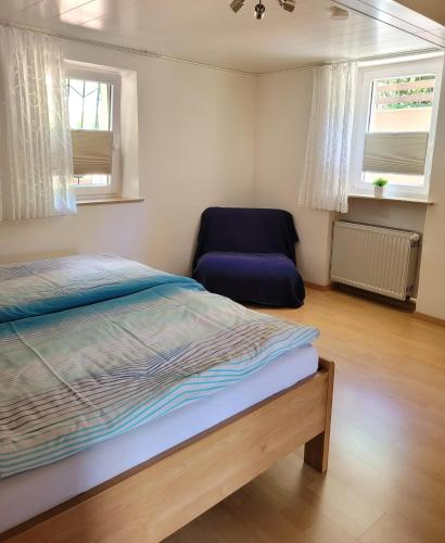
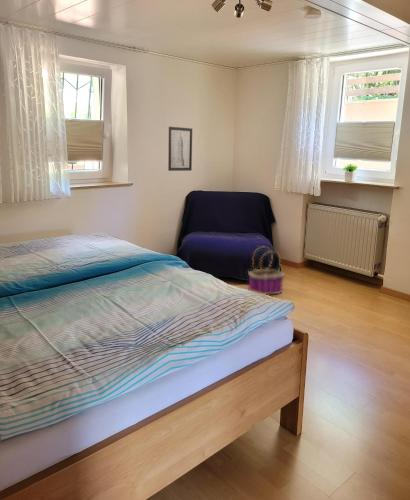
+ basket (266, 270)
+ wall art (180, 149)
